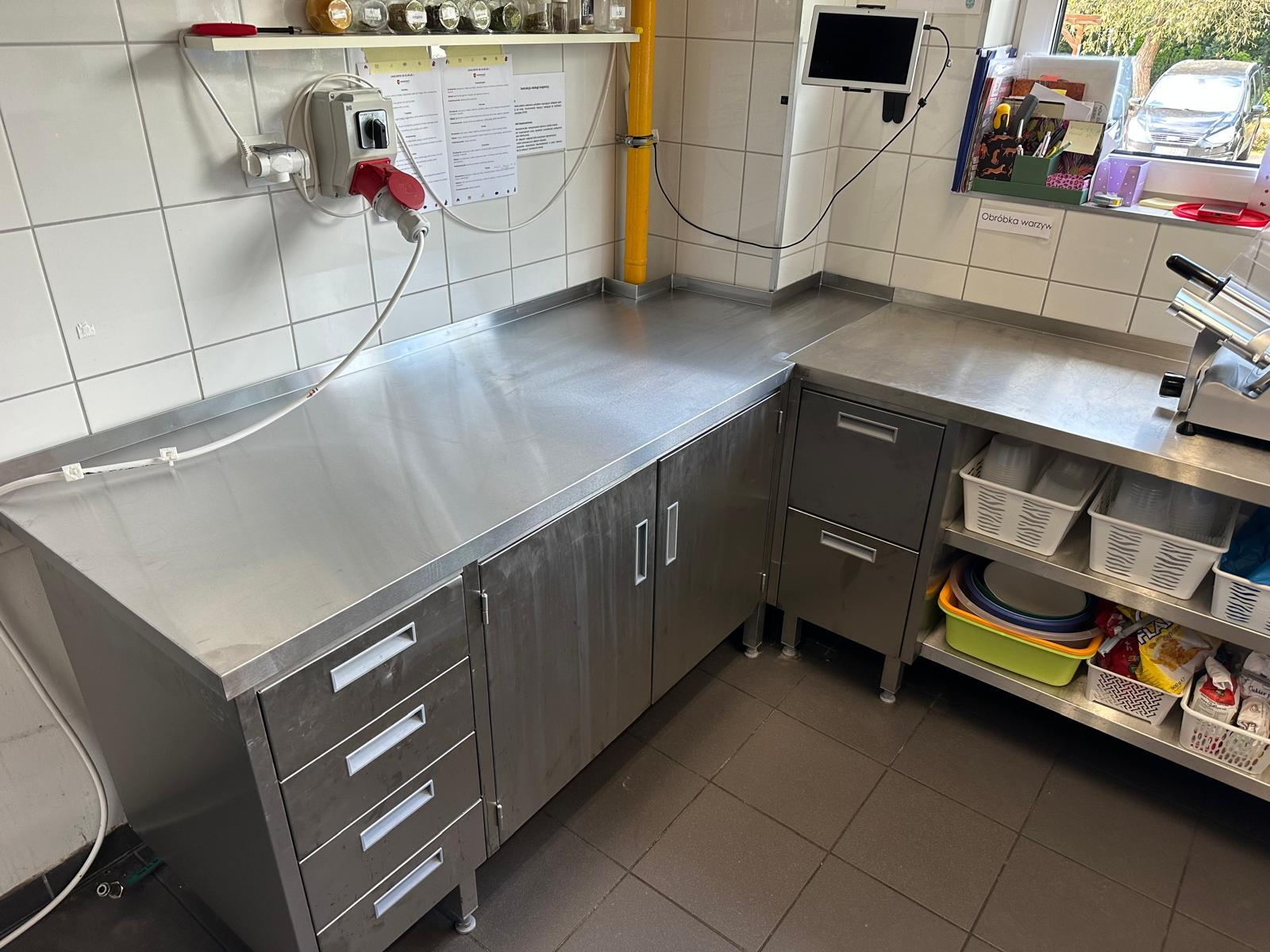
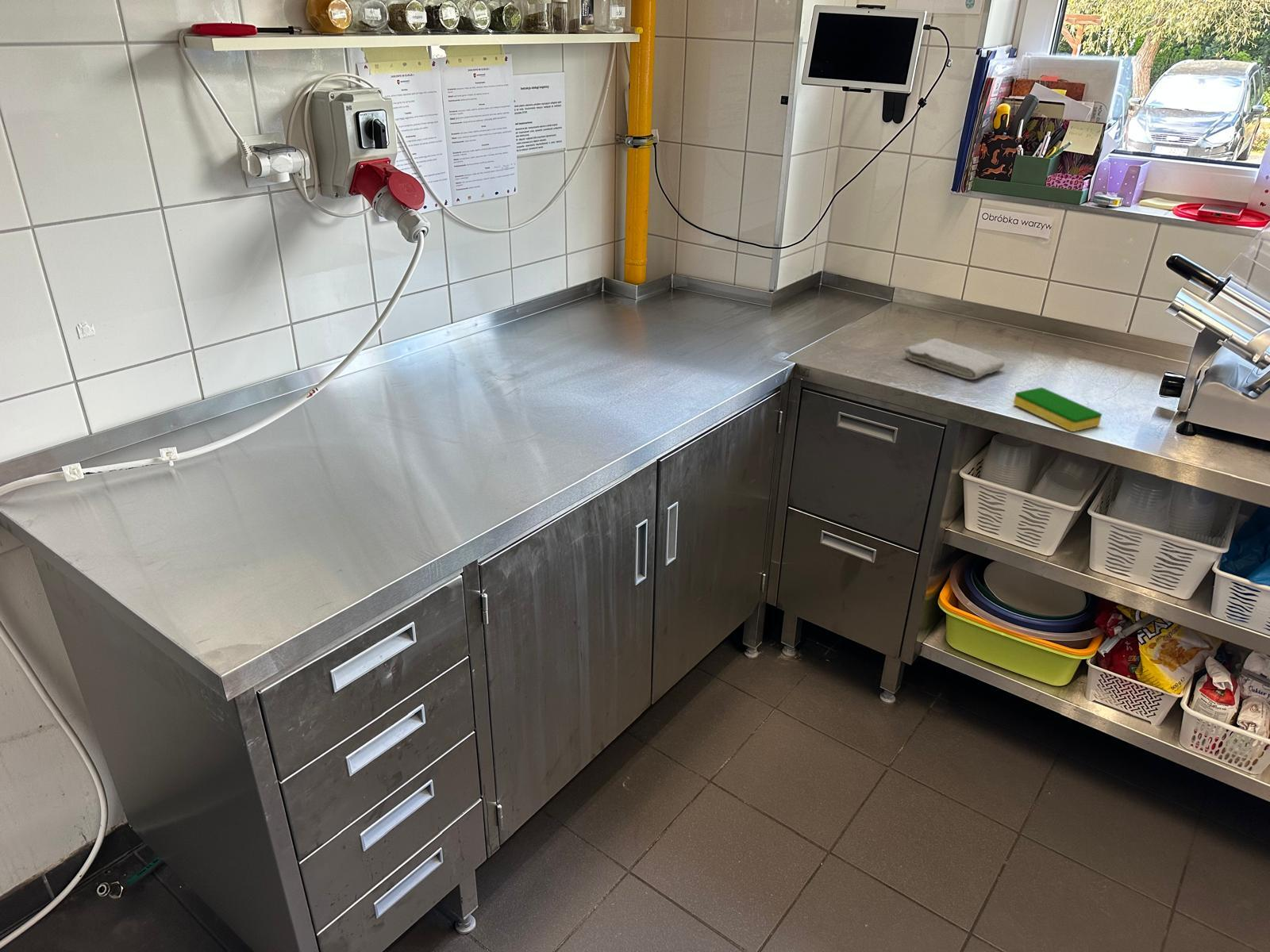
+ dish sponge (1056, 409)
+ washcloth (952, 357)
